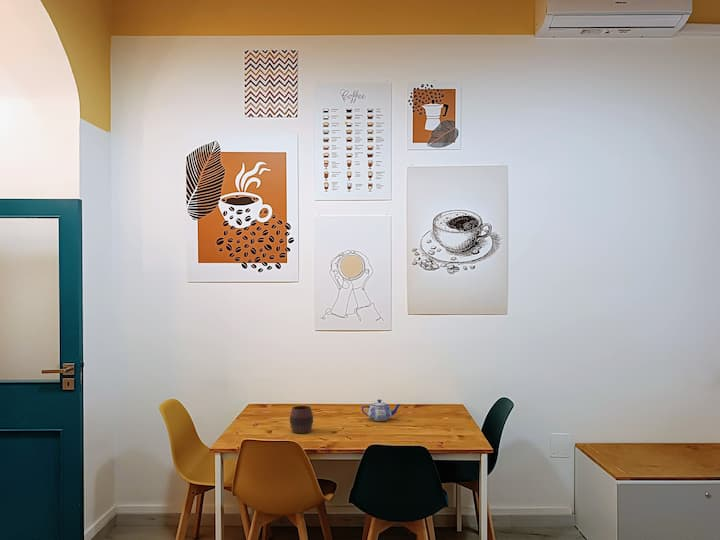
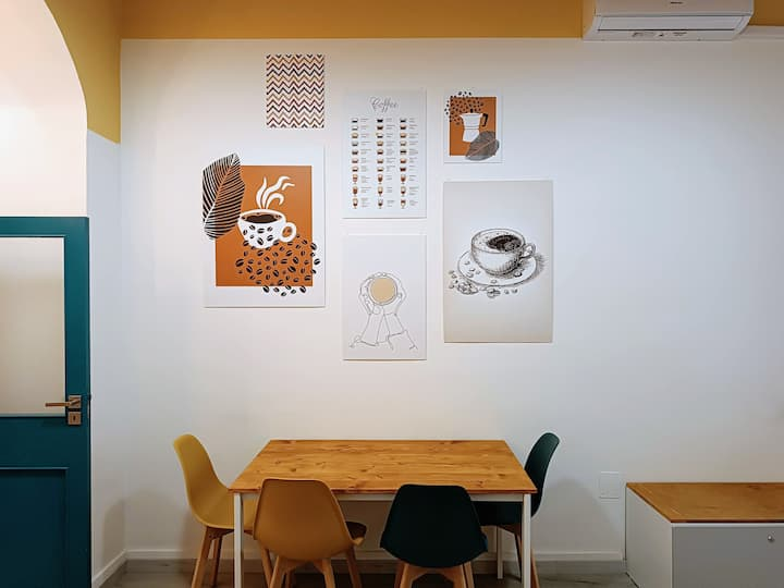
- teapot (381, 409)
- cup (301, 419)
